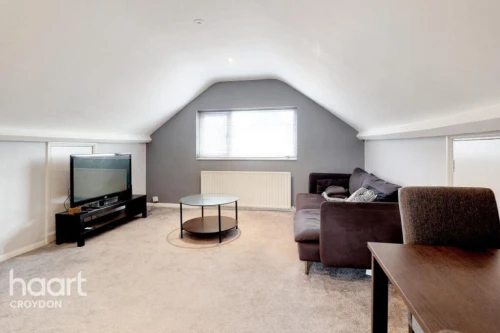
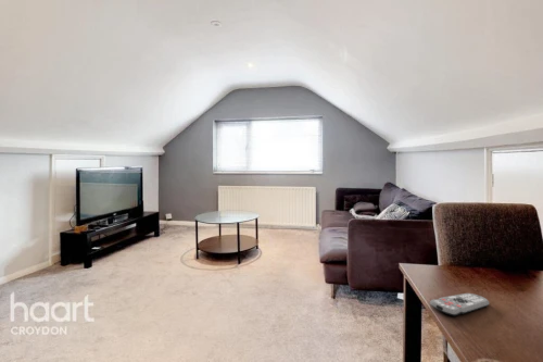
+ remote control (460, 303)
